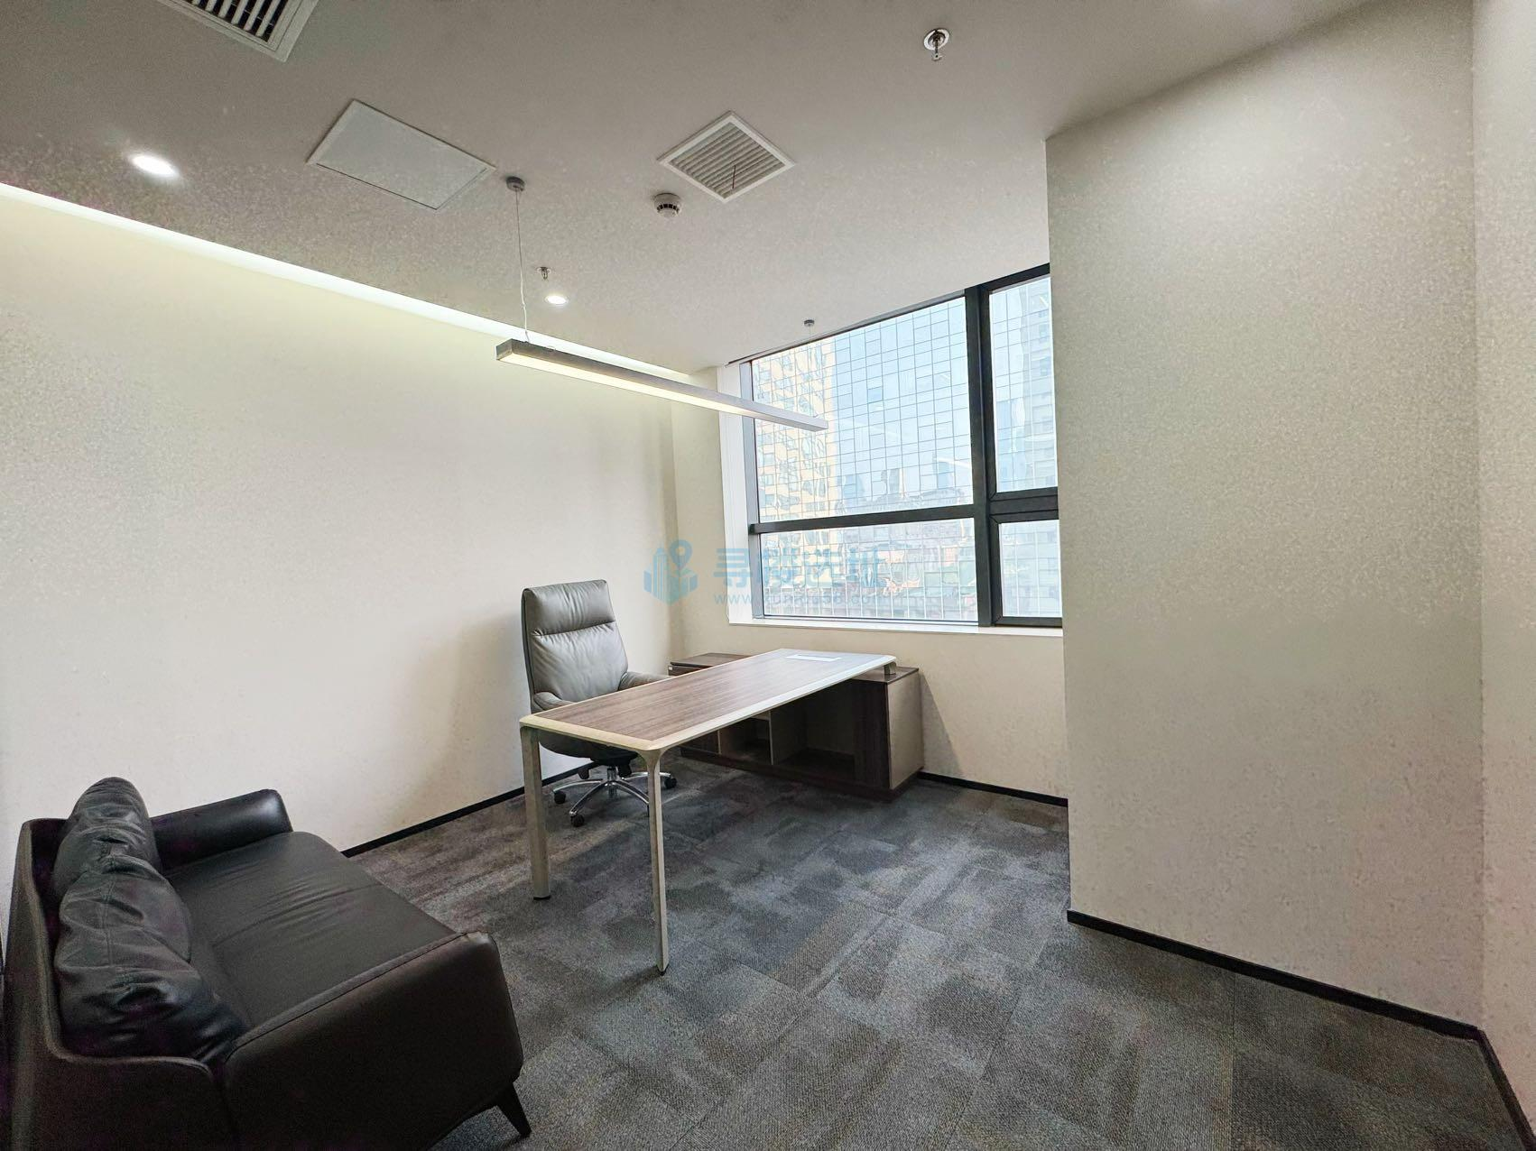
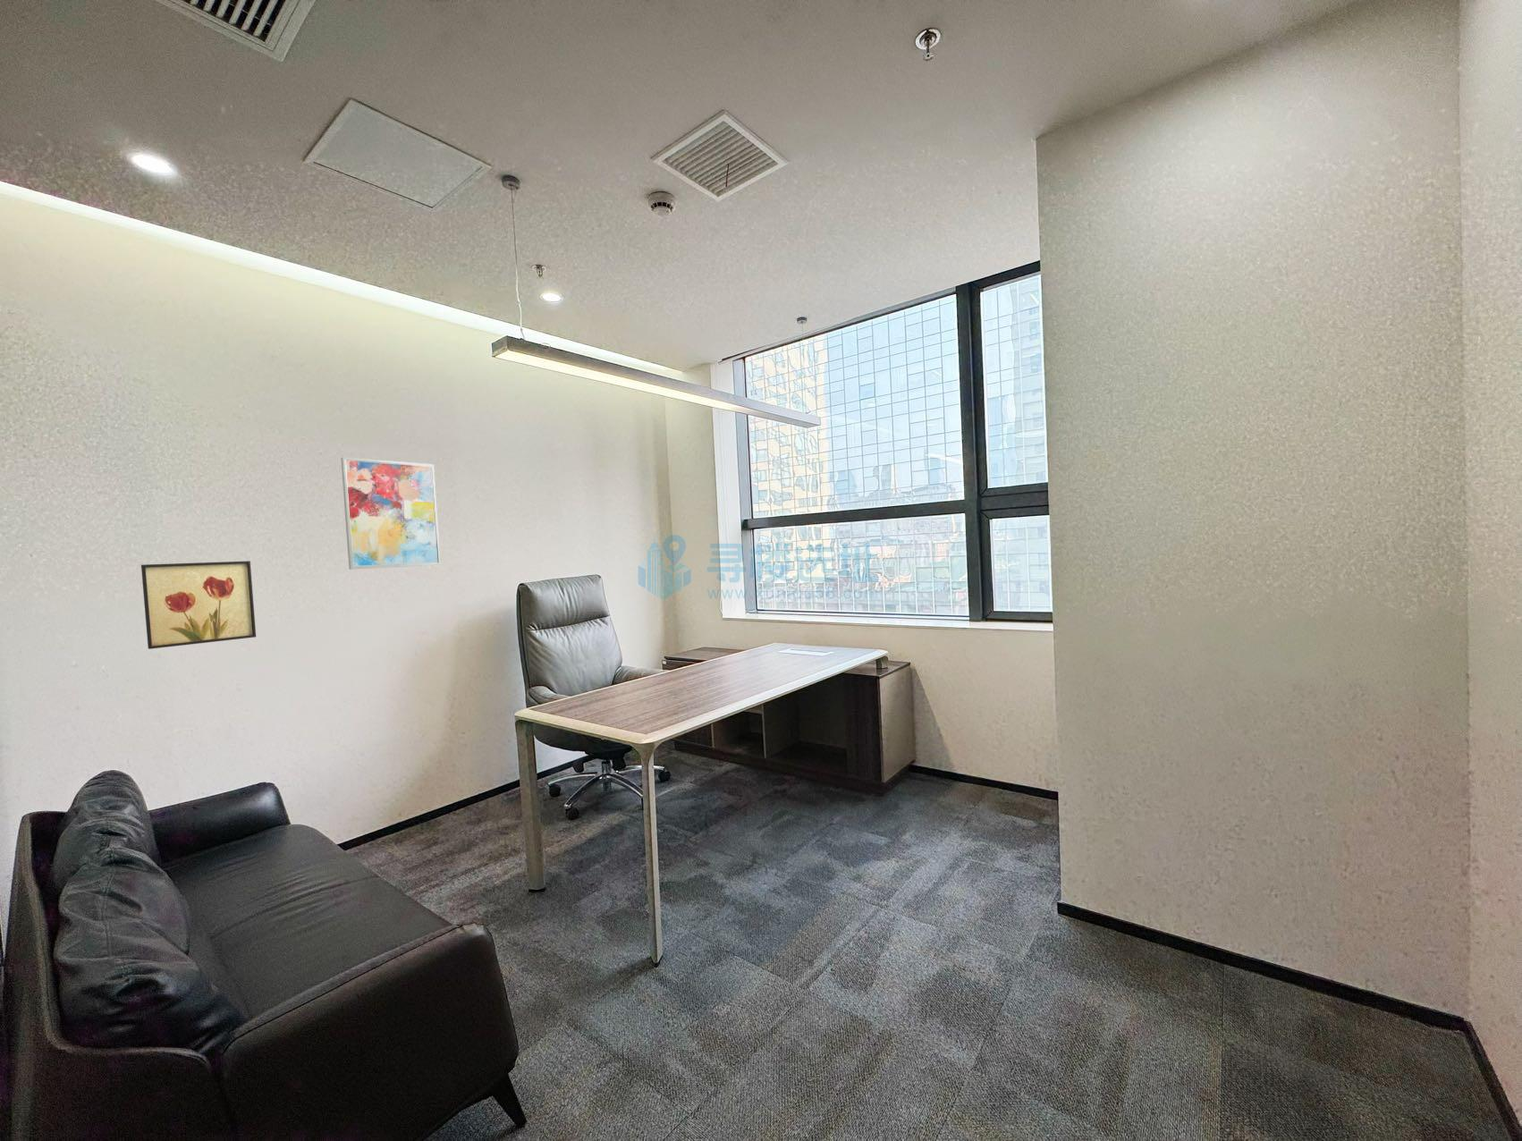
+ wall art (201, 603)
+ wall art (393, 514)
